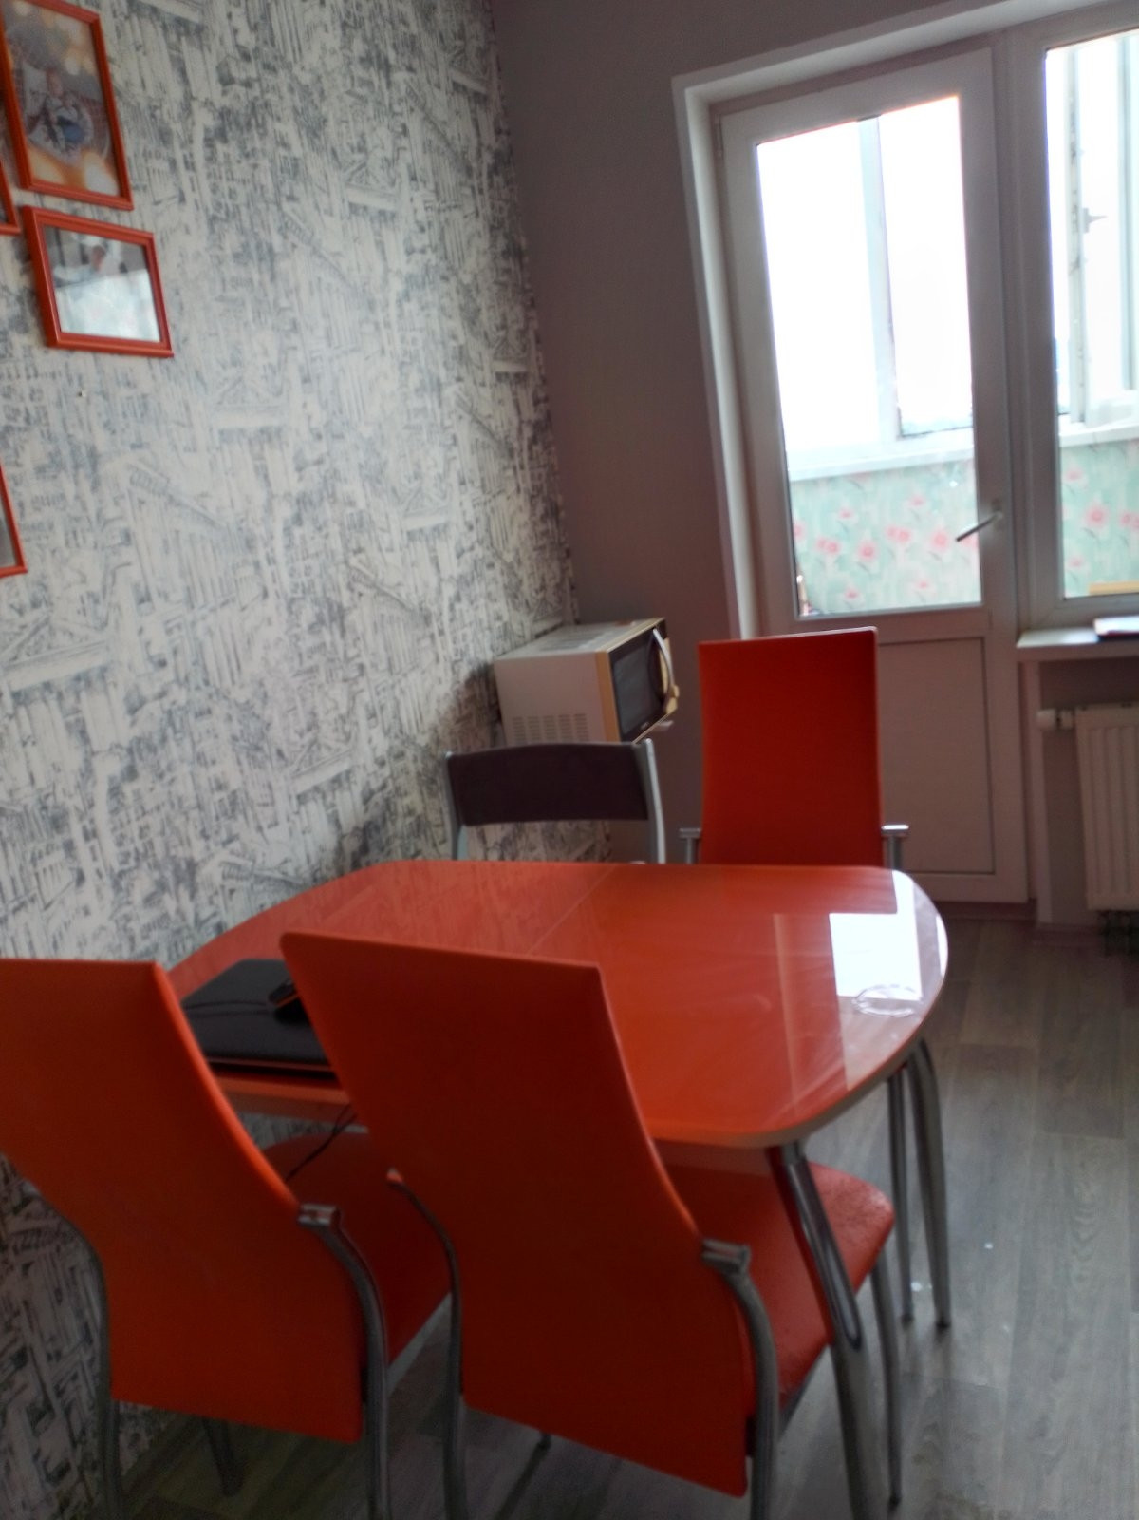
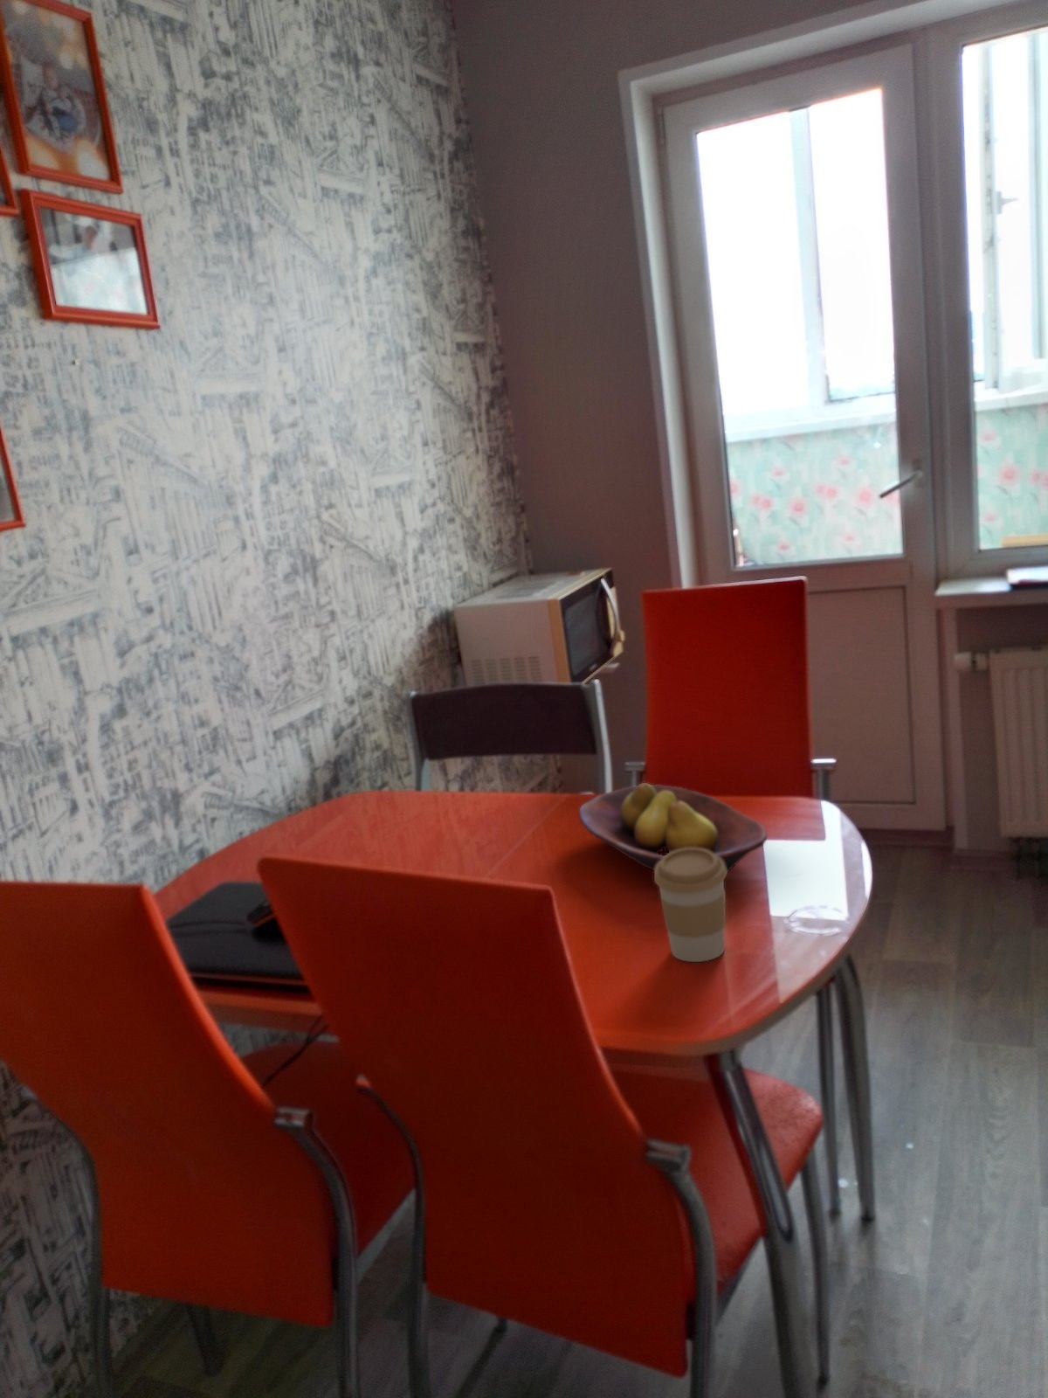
+ coffee cup (692, 904)
+ fruit bowl (667, 822)
